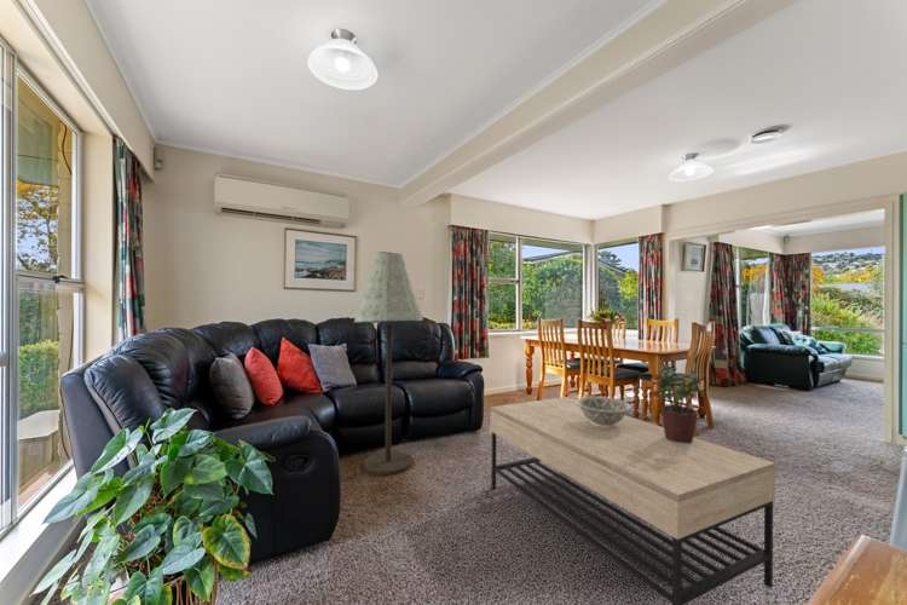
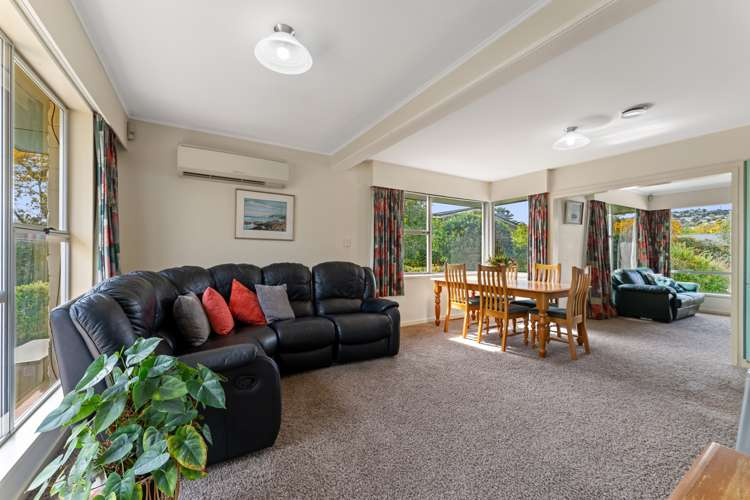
- coffee table (602, 478)
- potted plant (681, 401)
- decorative bowl (602, 413)
- floor lamp (388, 357)
